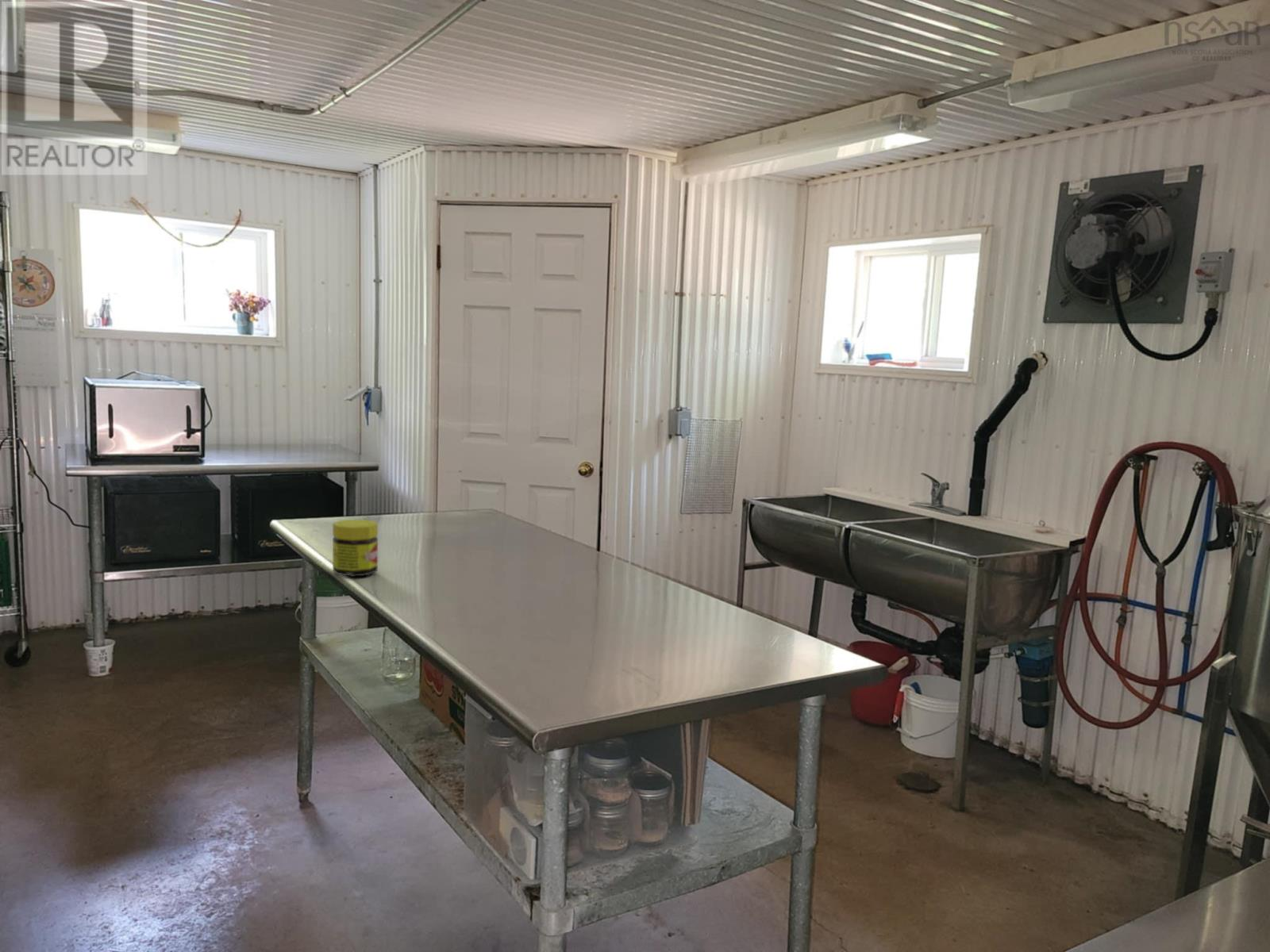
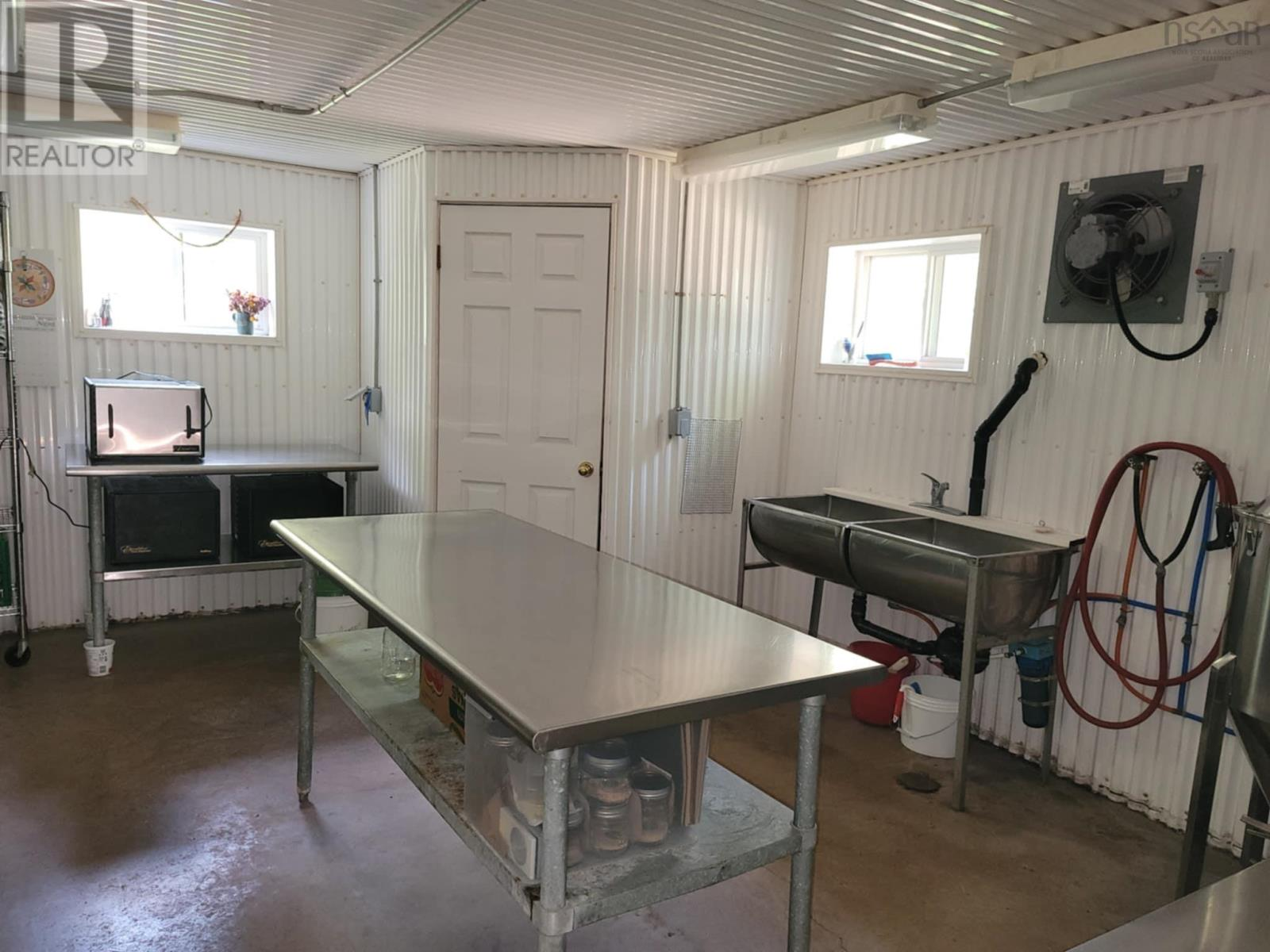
- jar (355, 547)
